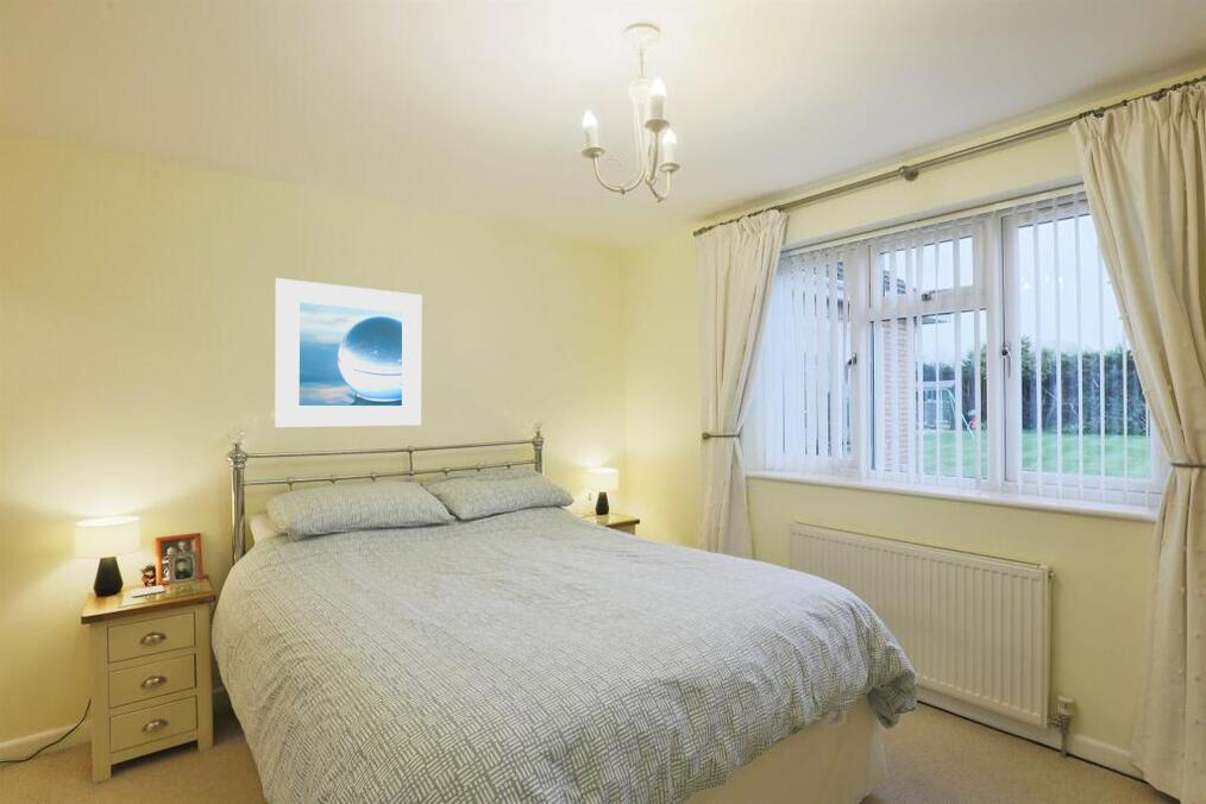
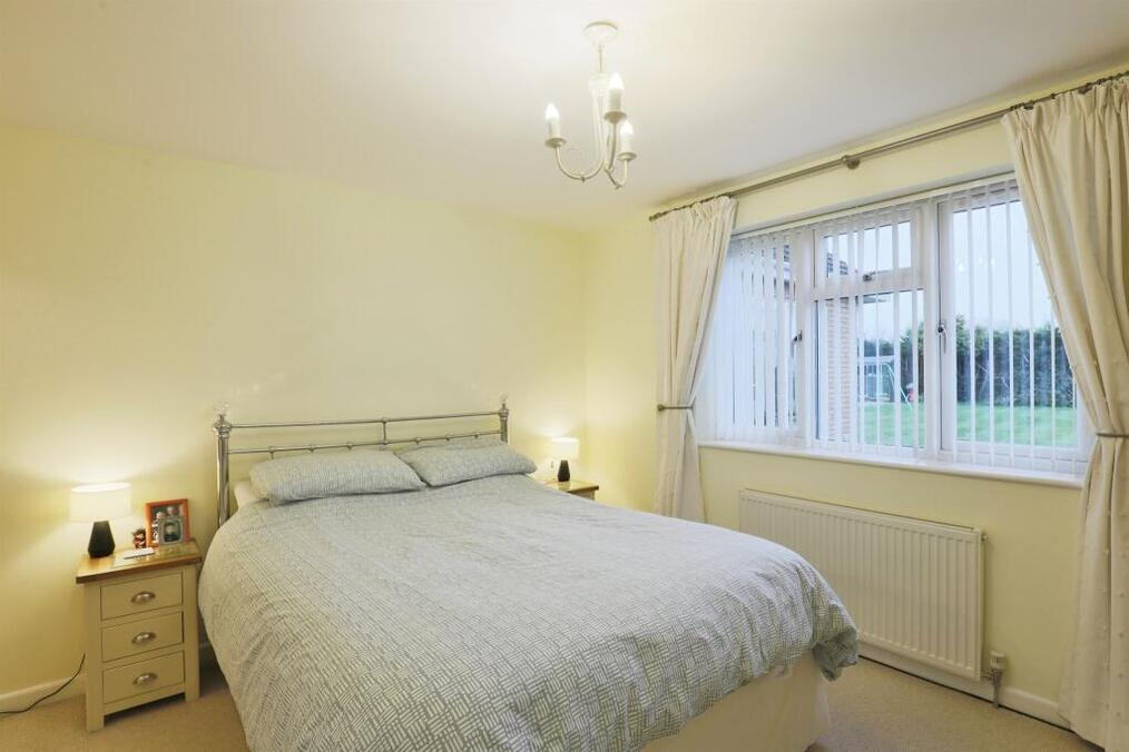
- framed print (352, 356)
